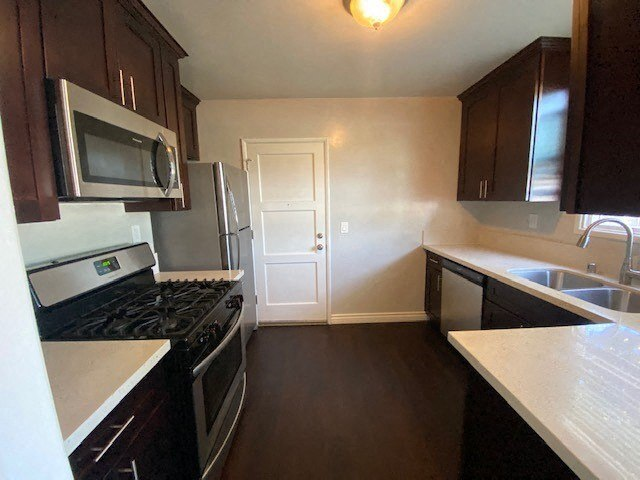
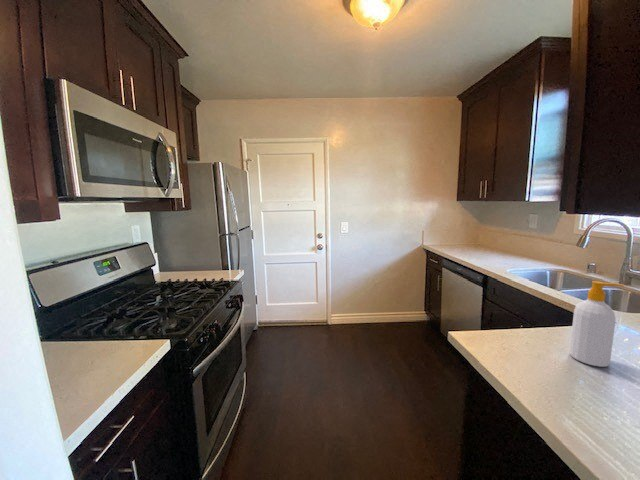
+ soap bottle (595, 321)
